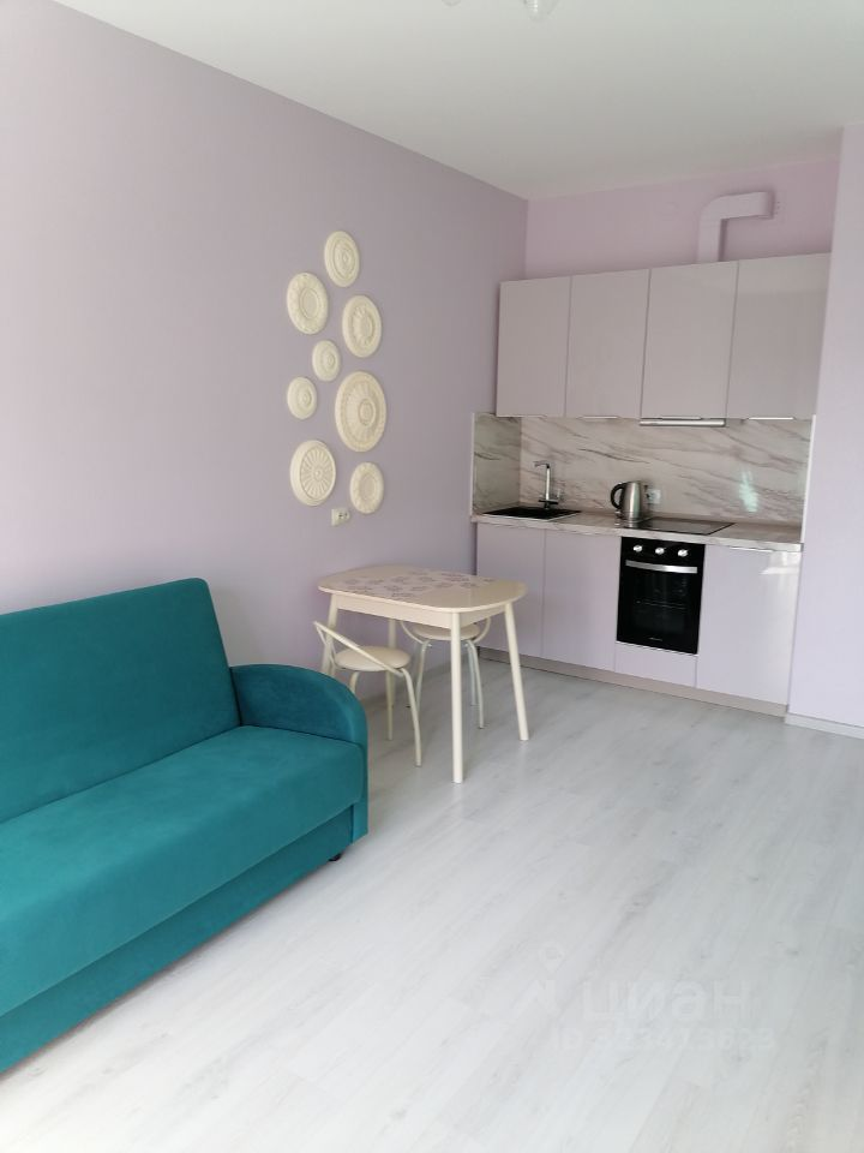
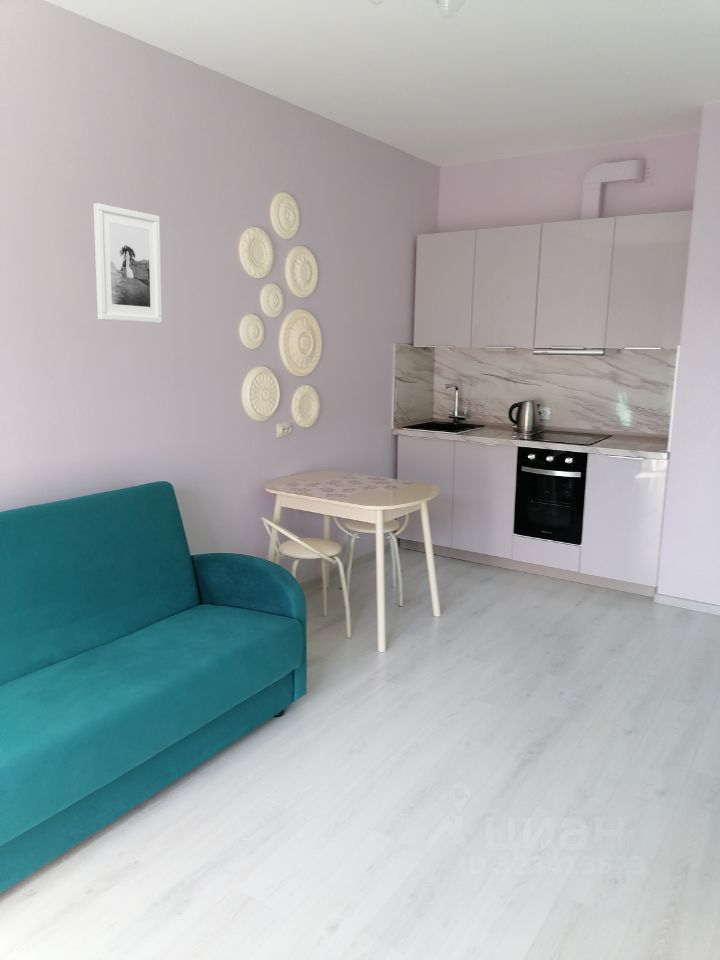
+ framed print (129, 266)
